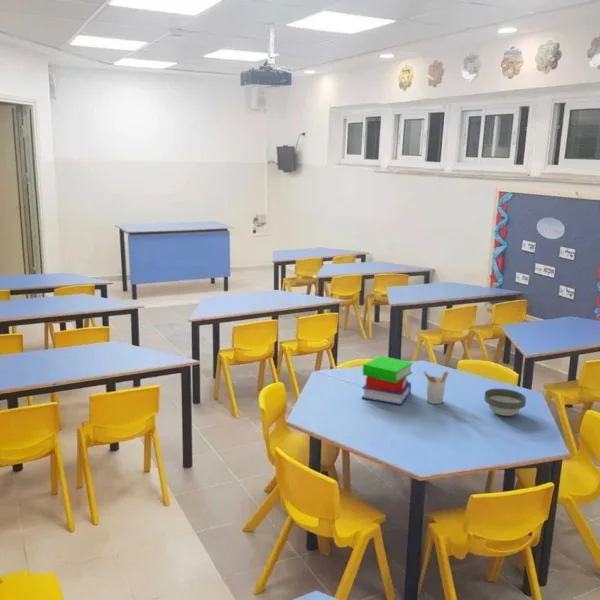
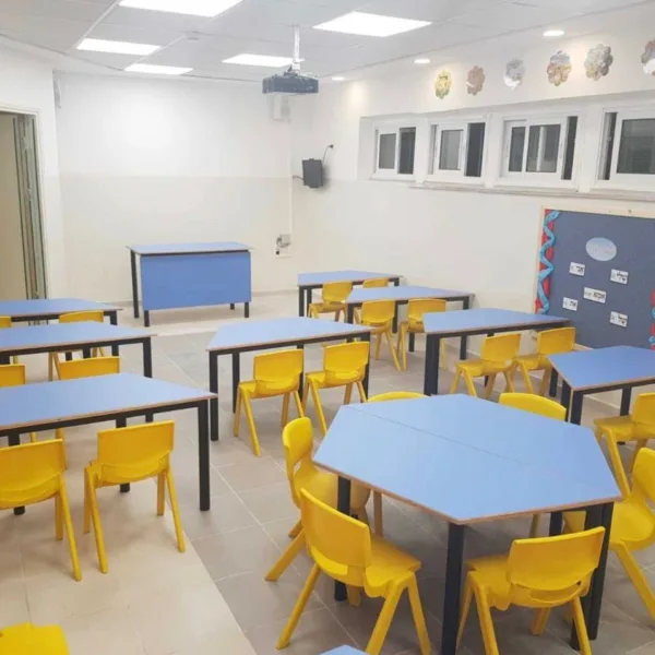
- utensil holder (433, 386)
- book (387, 379)
- bowl (504, 404)
